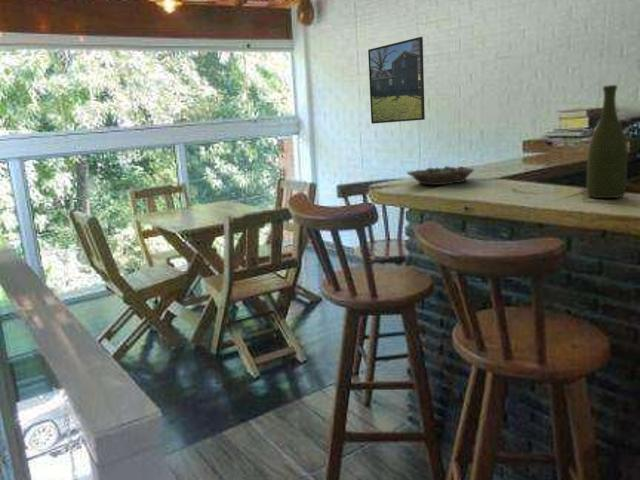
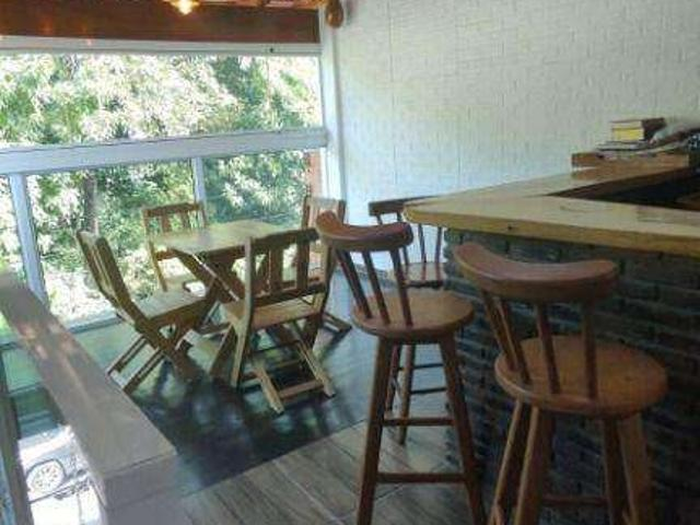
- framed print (395, 83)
- bowl (440, 175)
- bottle (607, 141)
